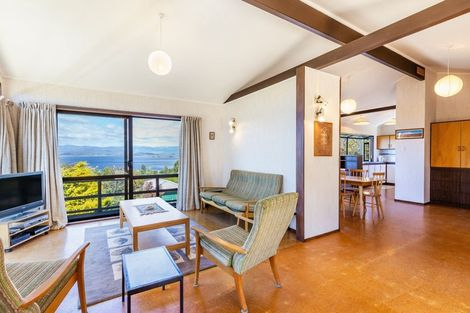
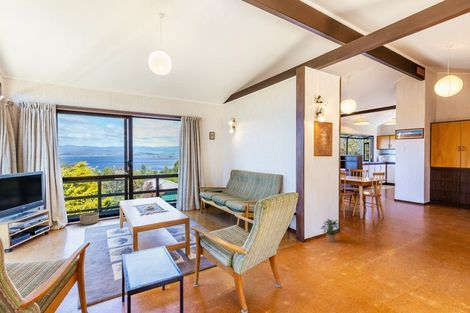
+ potted plant (332, 228)
+ basket (89, 213)
